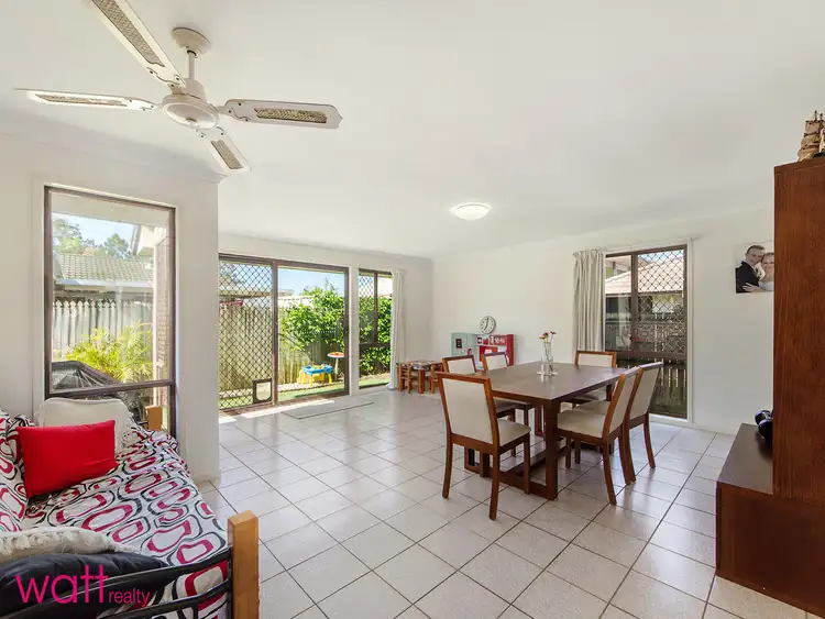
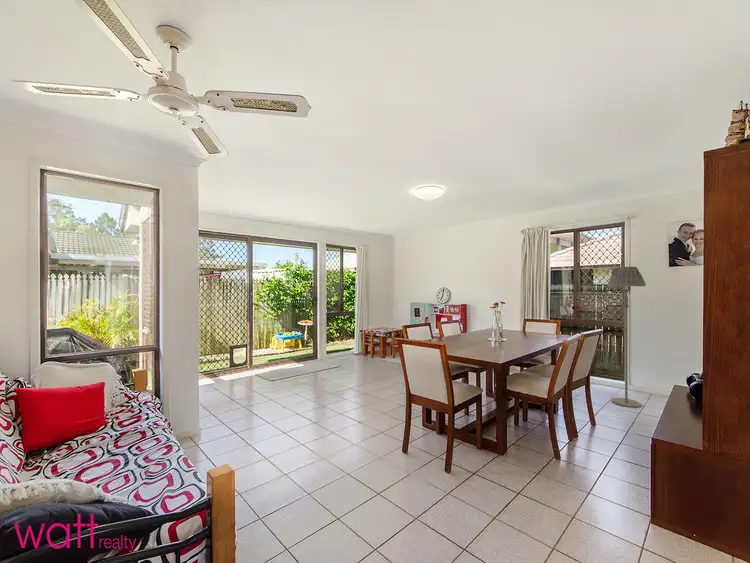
+ floor lamp (626, 335)
